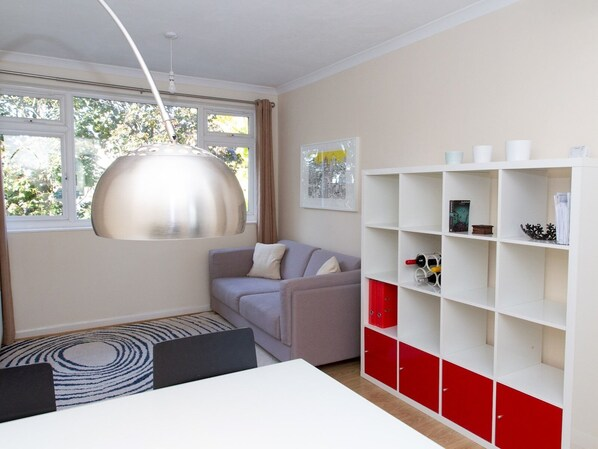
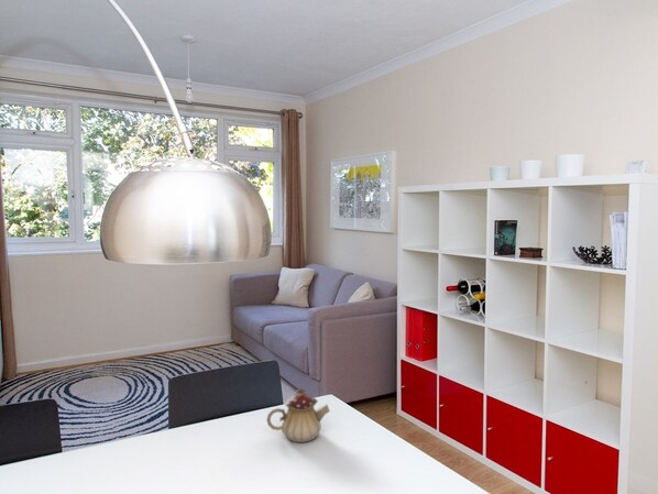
+ teapot (298, 411)
